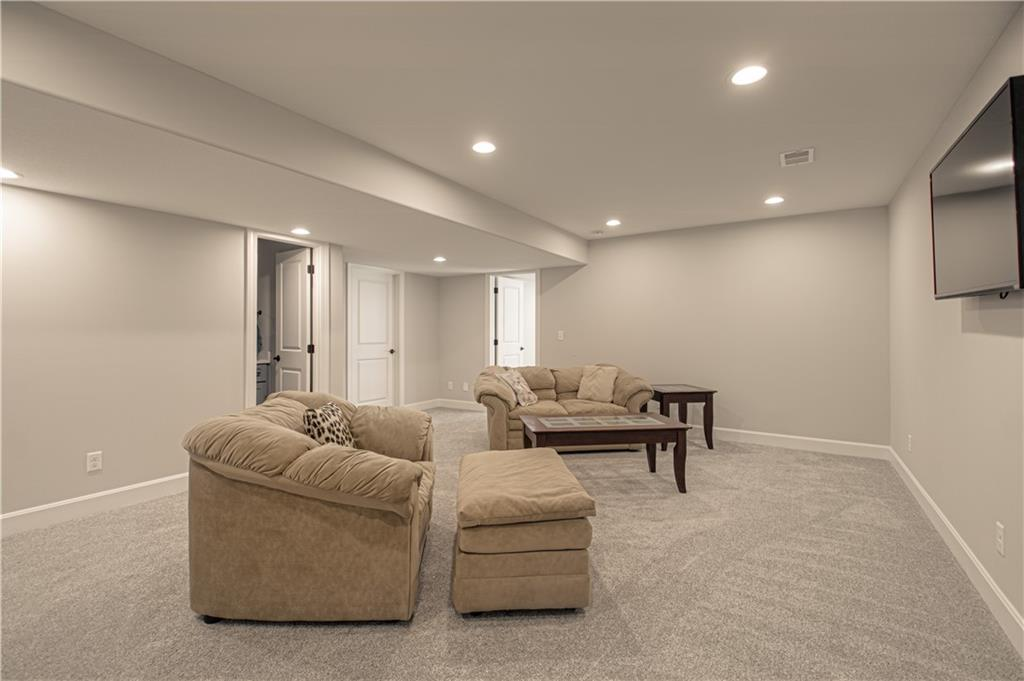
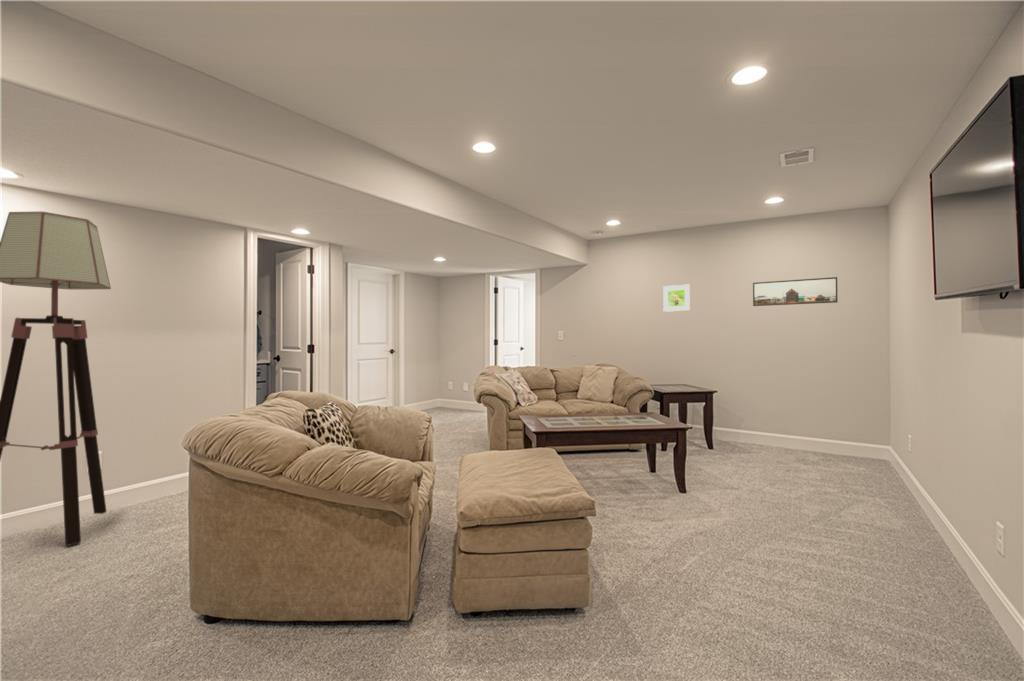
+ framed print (676, 298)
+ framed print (793, 292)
+ floor lamp (57, 374)
